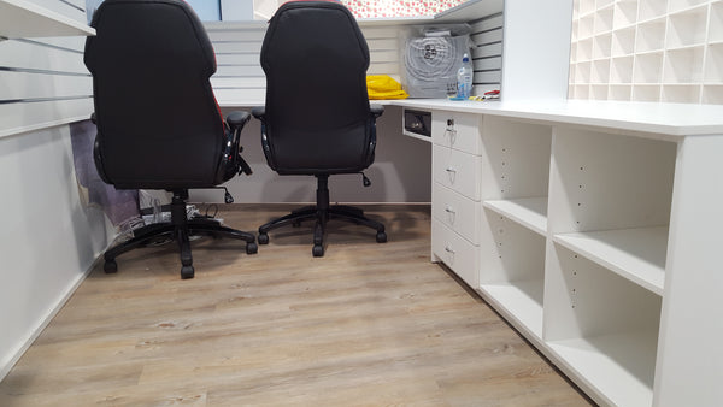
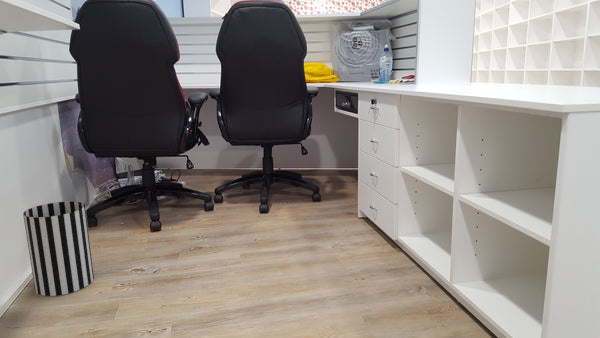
+ wastebasket (60, 246)
